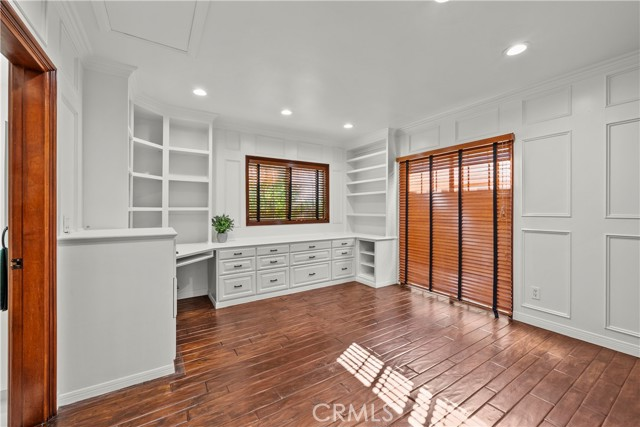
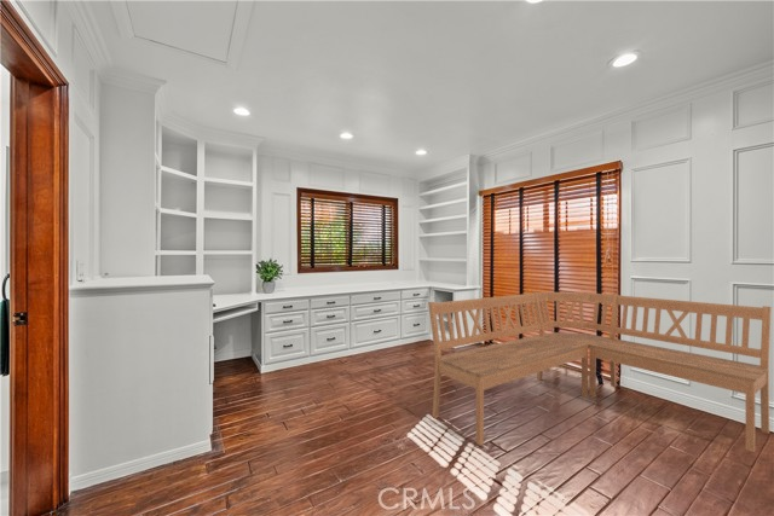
+ bench (590, 363)
